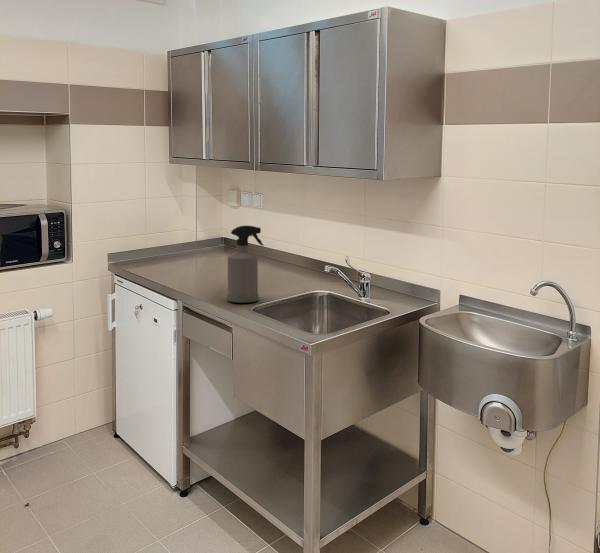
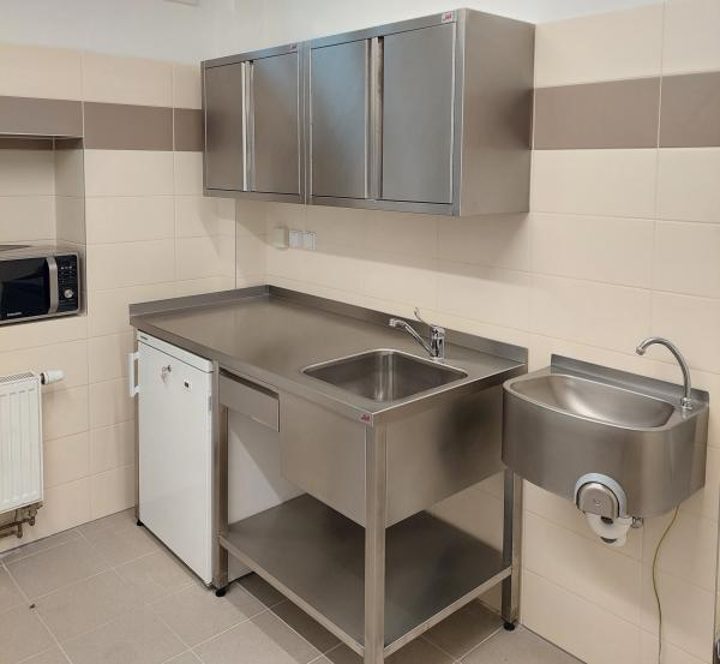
- spray bottle (245, 262)
